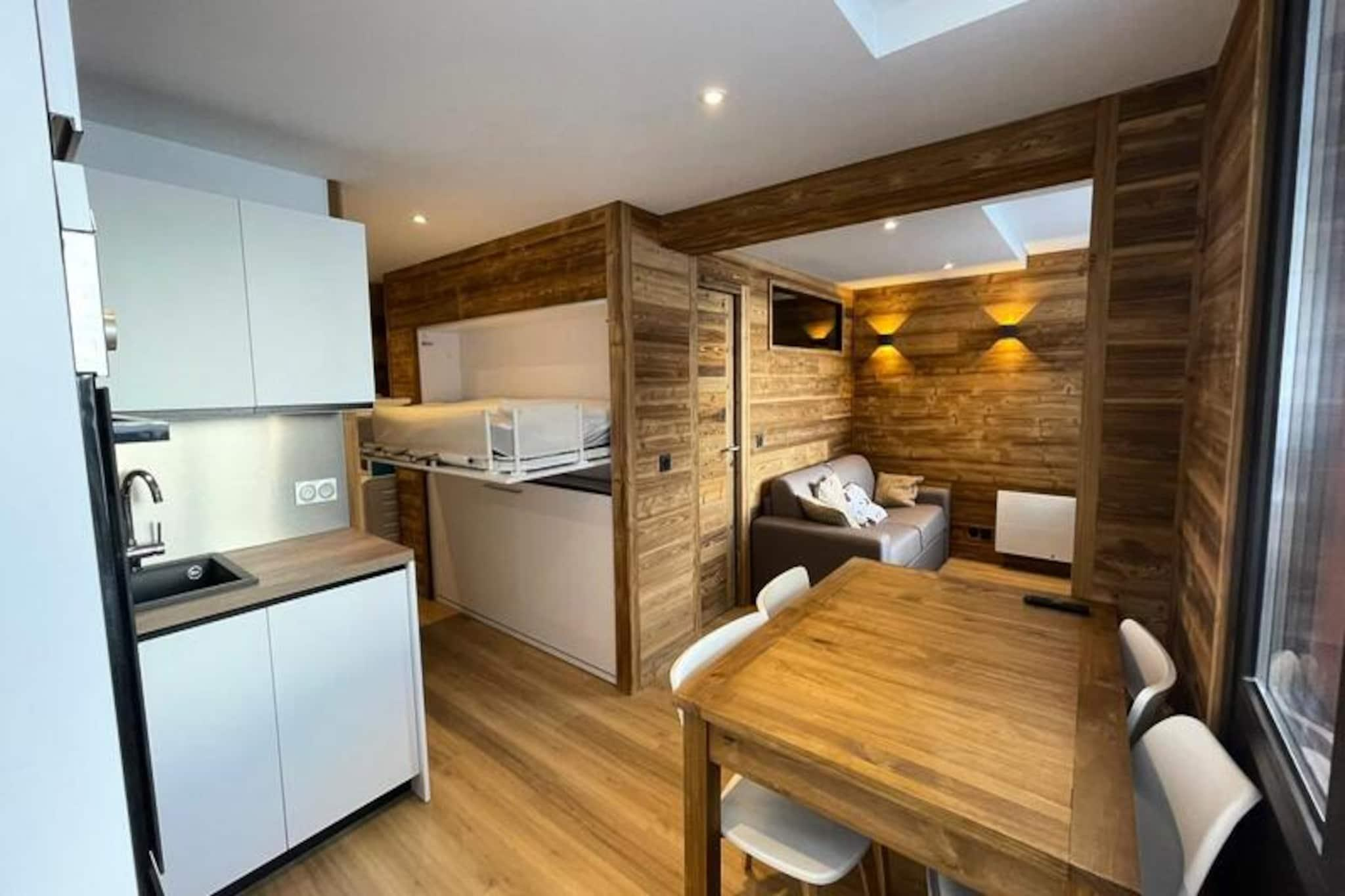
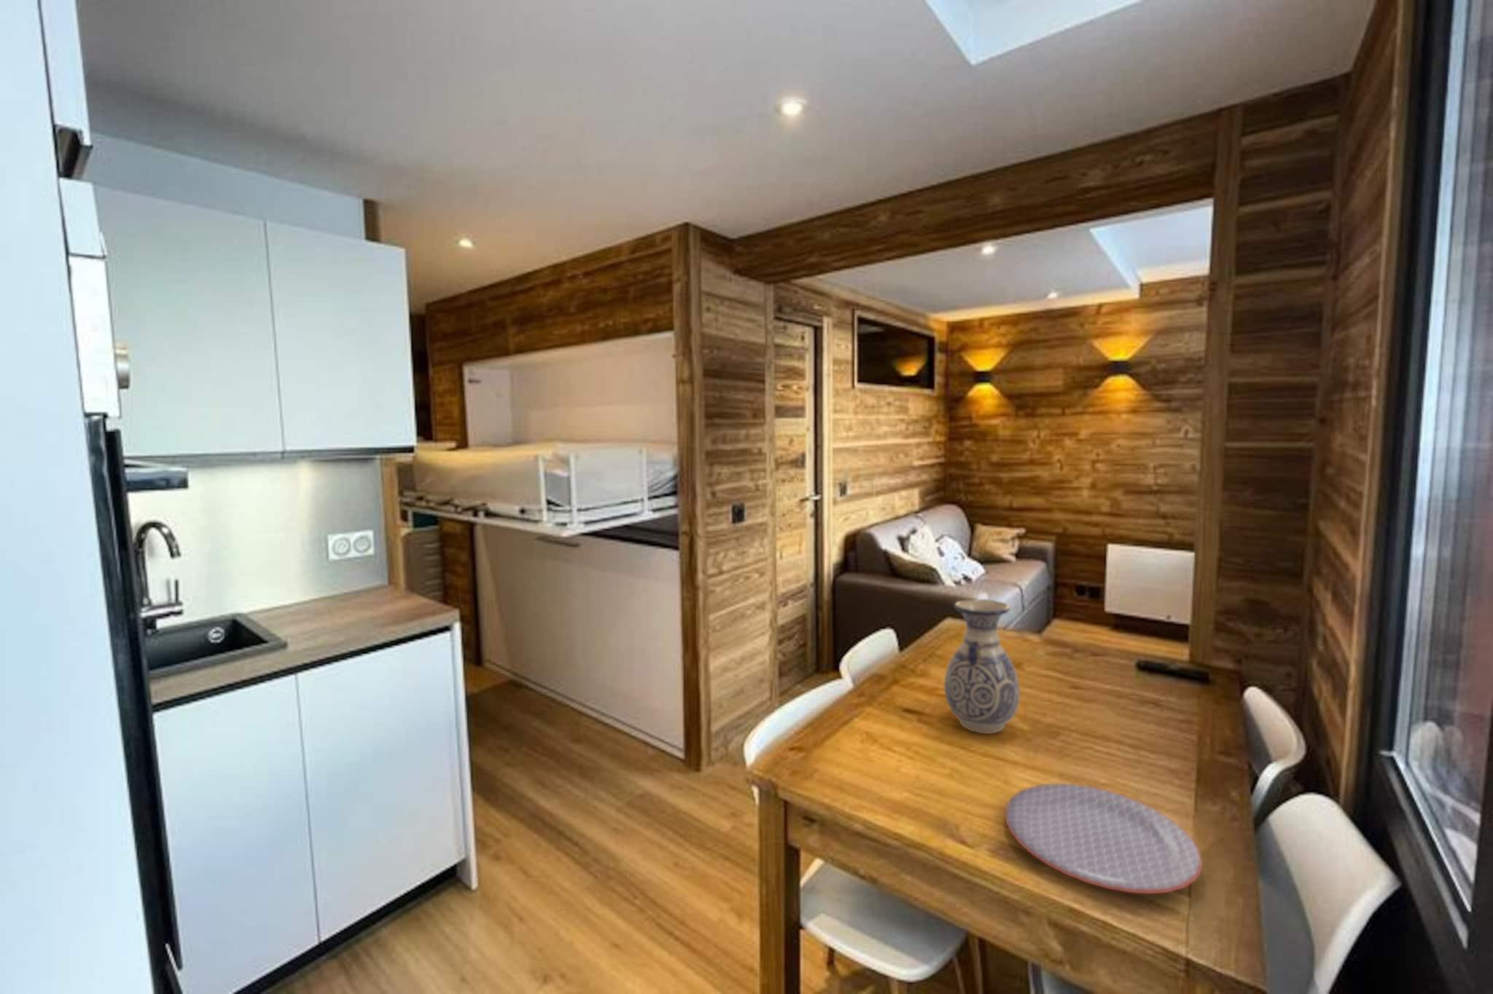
+ vase (981, 665)
+ plate (1097, 836)
